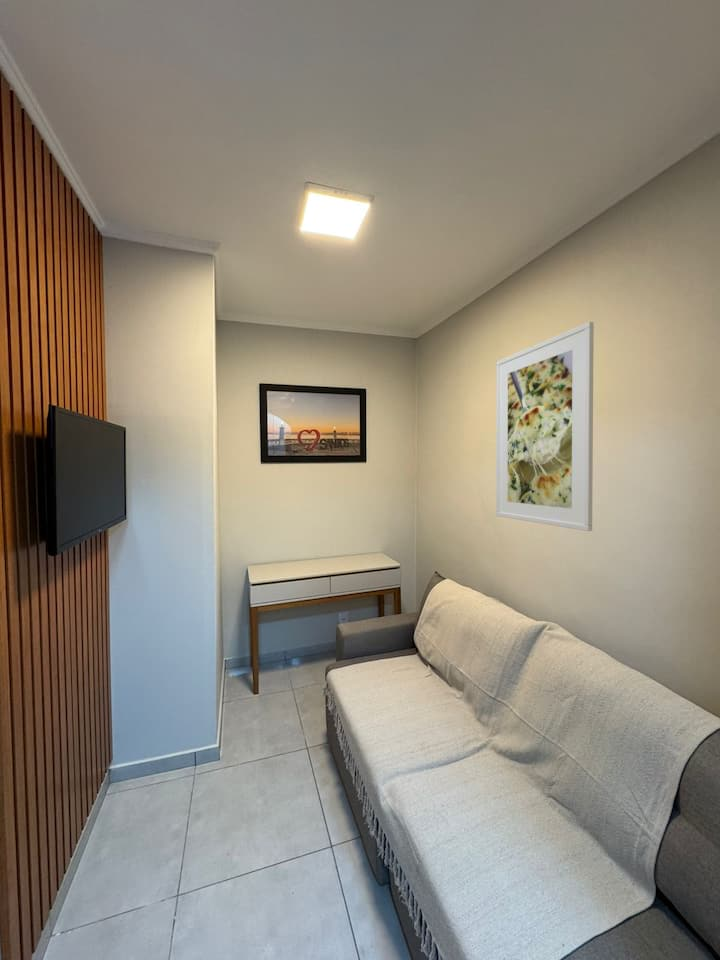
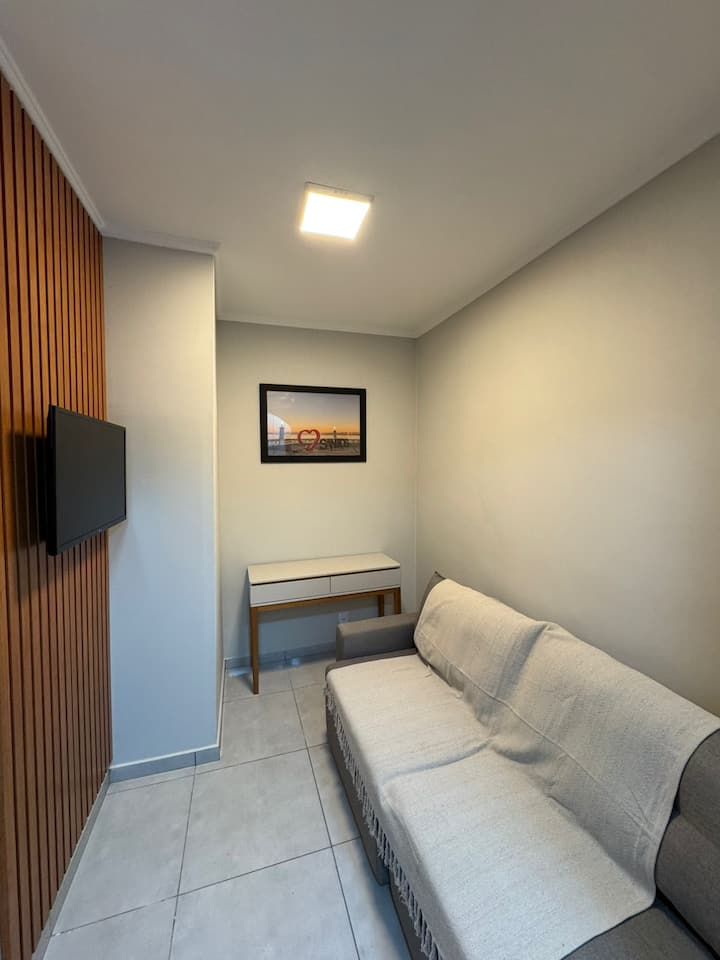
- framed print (537, 434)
